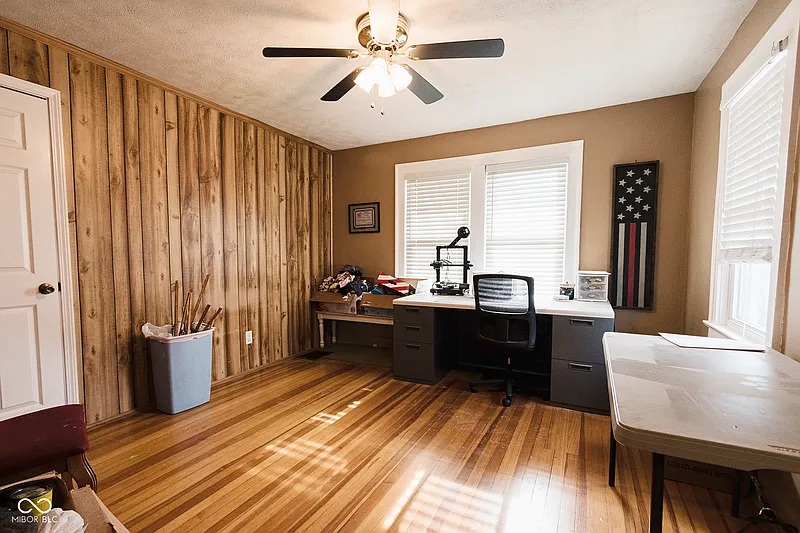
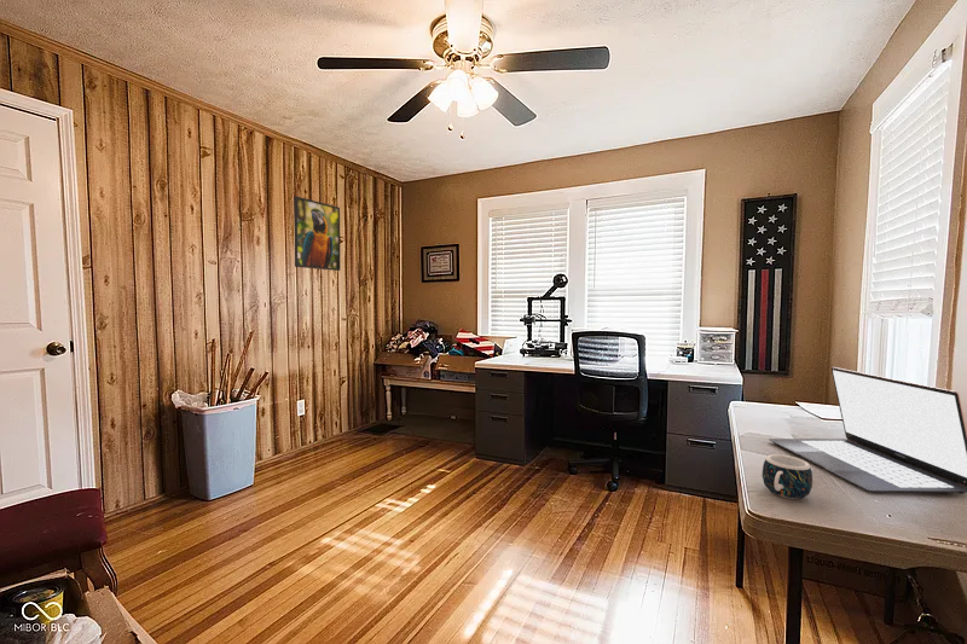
+ laptop (858, 420)
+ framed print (318, 236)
+ mug (784, 477)
